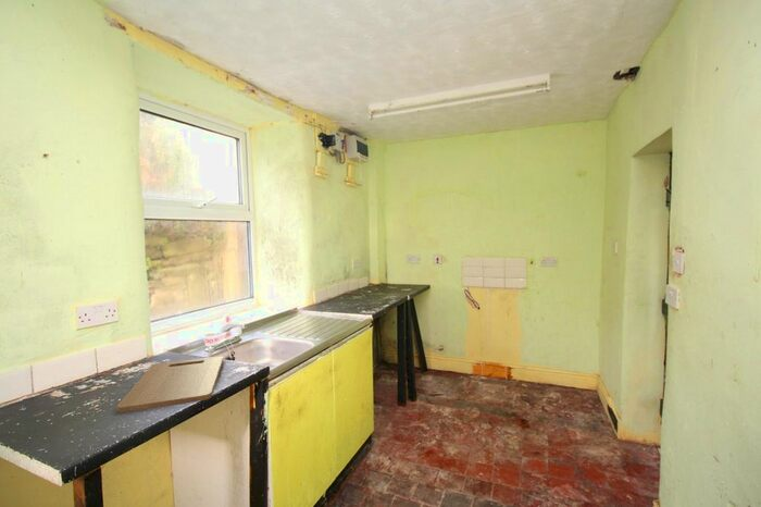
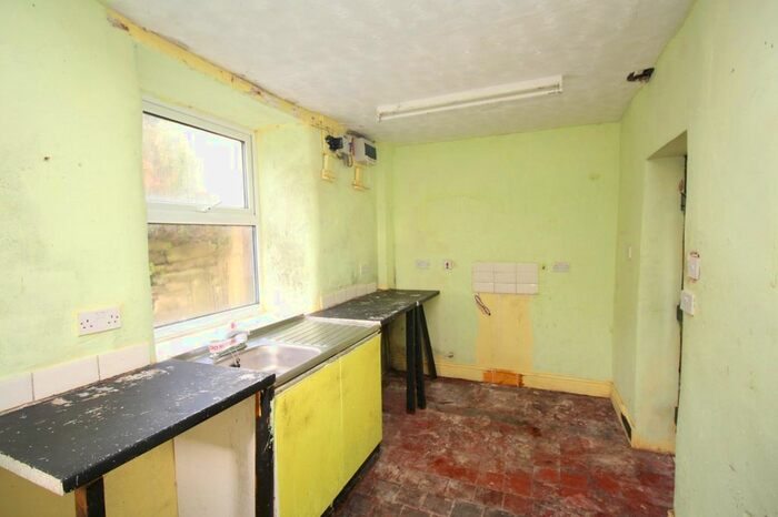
- cutting board (178, 379)
